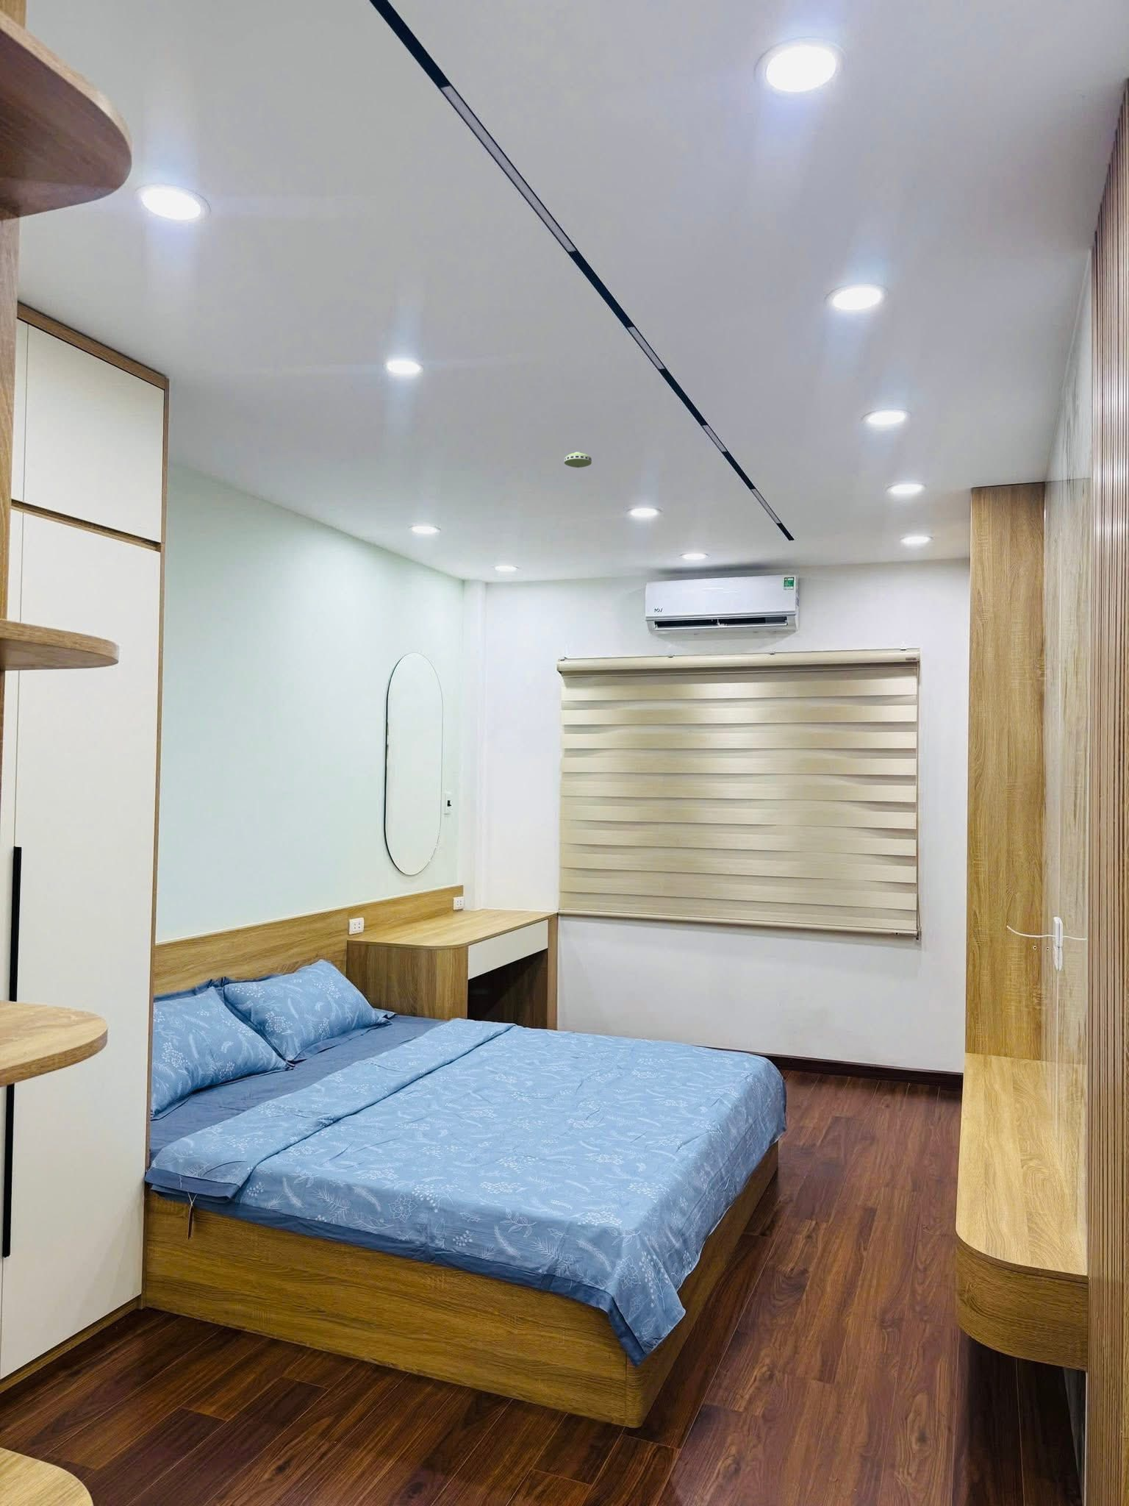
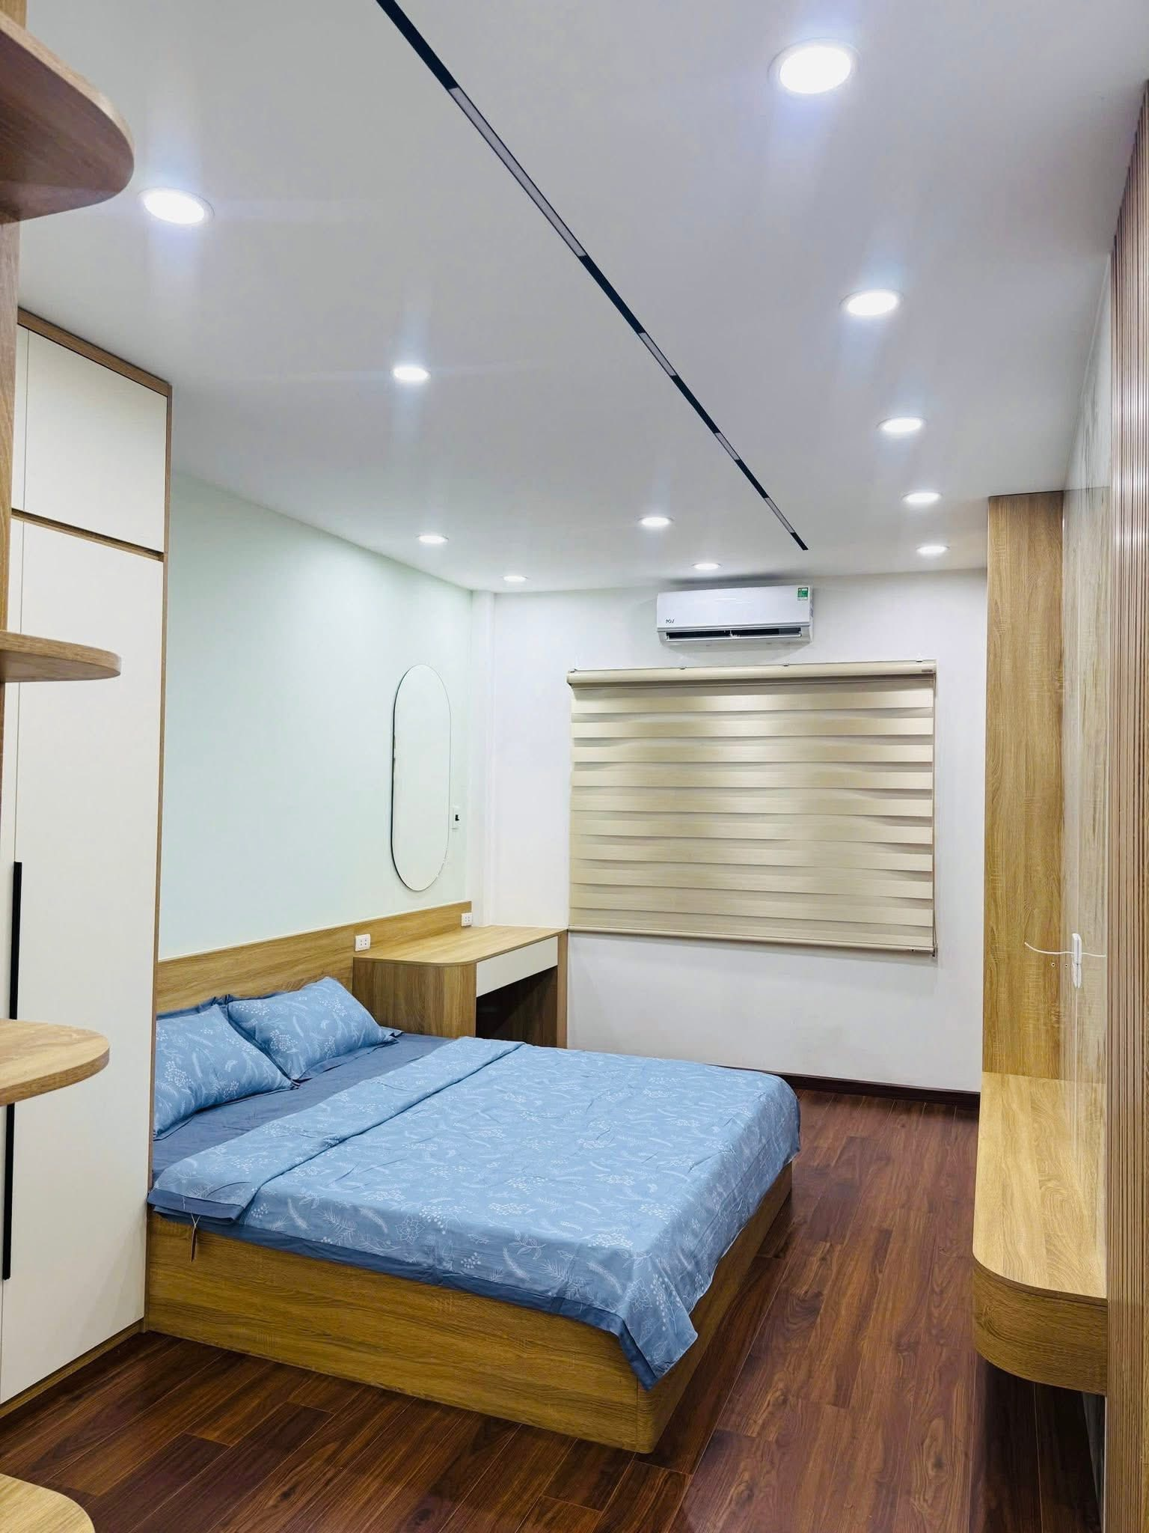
- smoke detector (578, 460)
